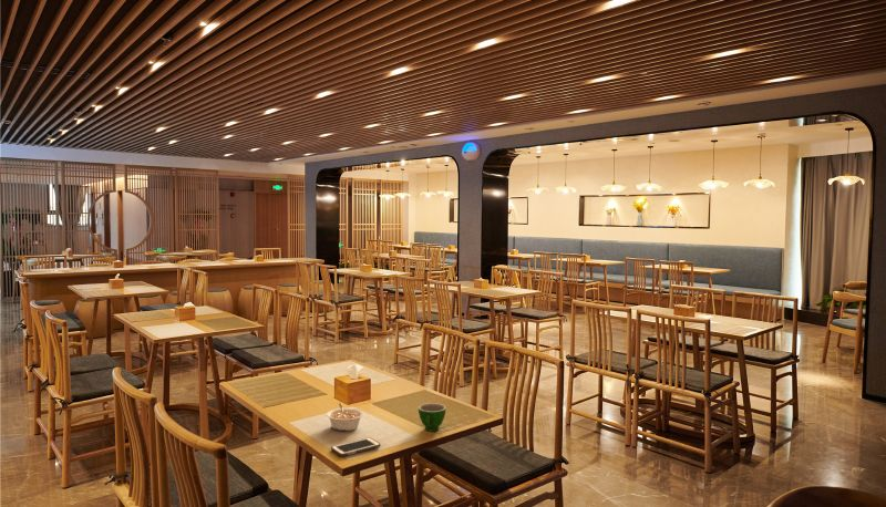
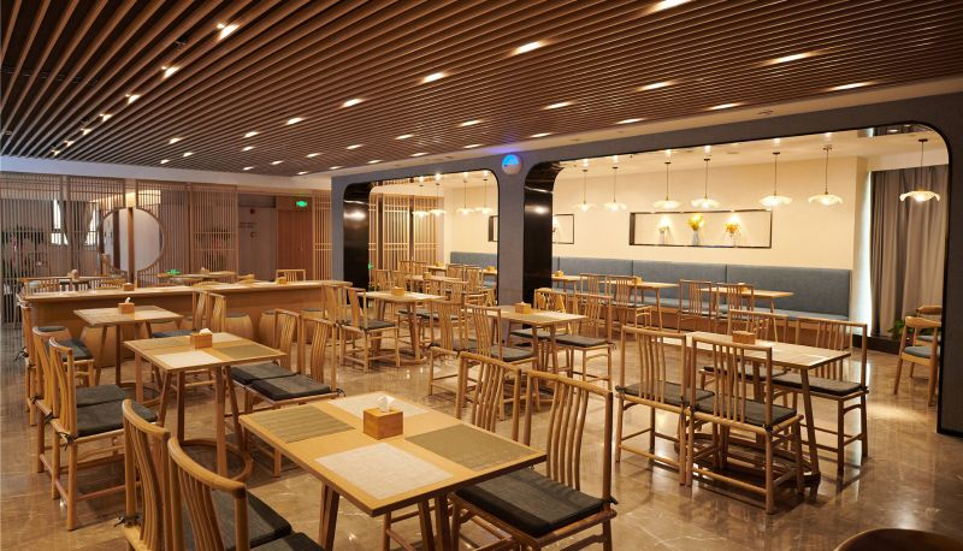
- legume (343, 418)
- cell phone (356, 446)
- teacup (431, 418)
